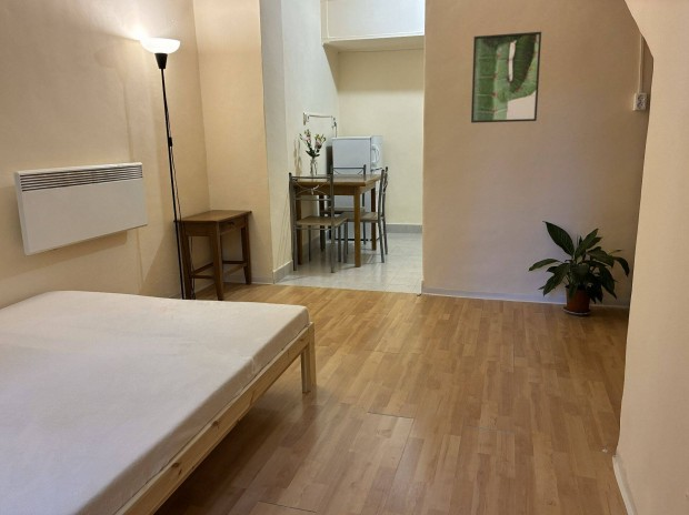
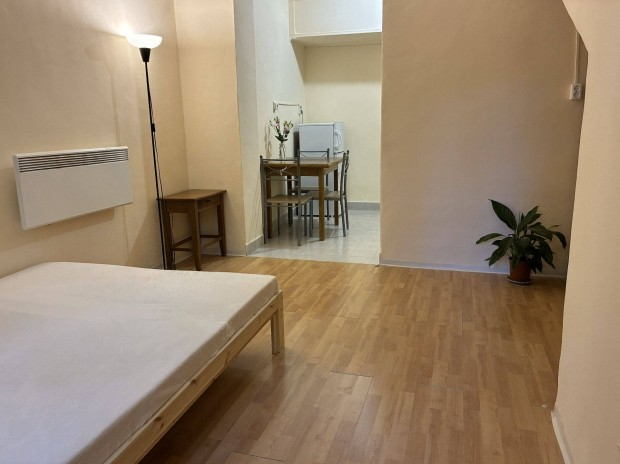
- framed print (505, 78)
